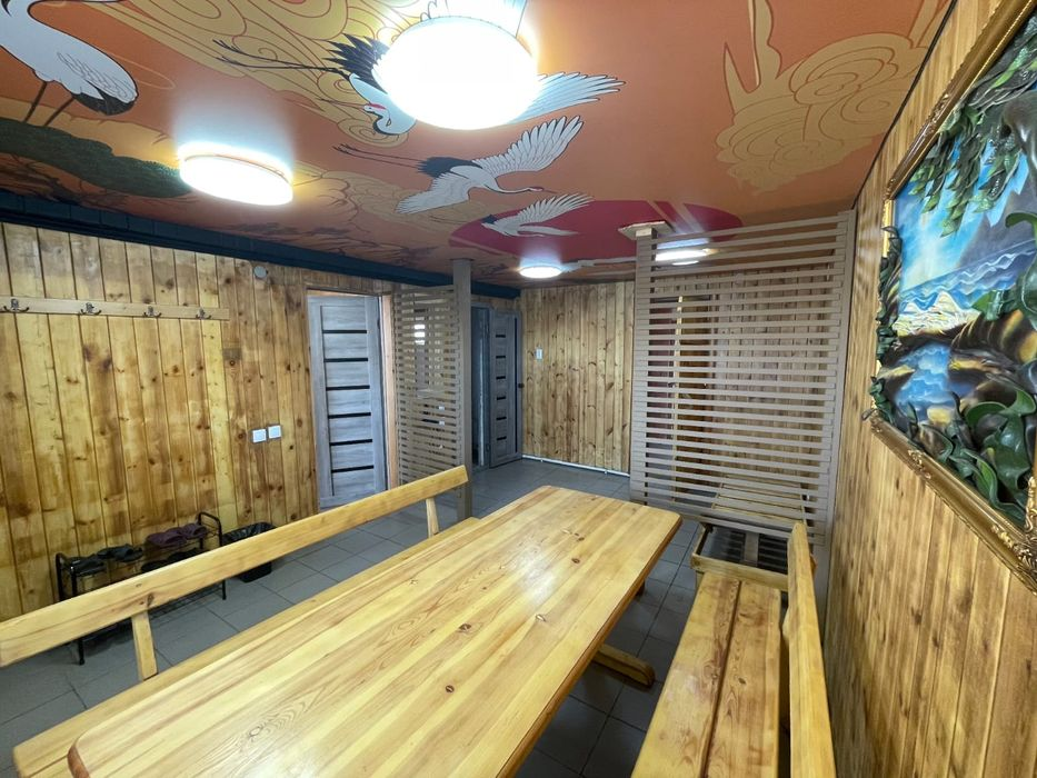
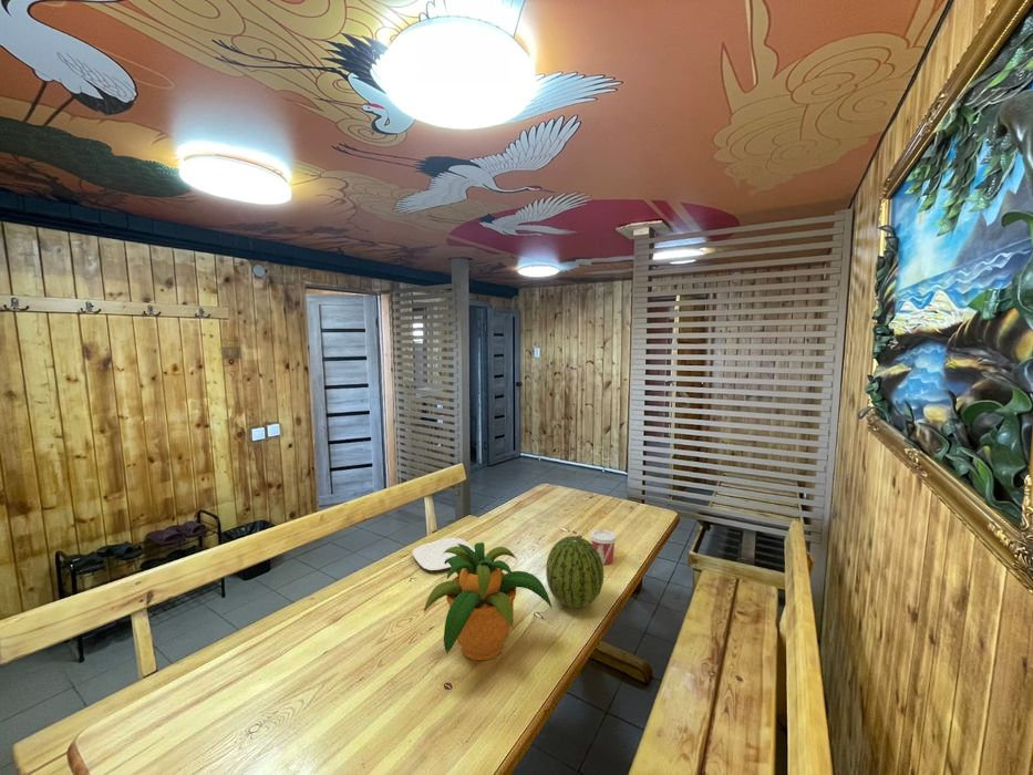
+ cup (602, 547)
+ potted plant (476, 591)
+ fruit (574, 570)
+ plate (444, 554)
